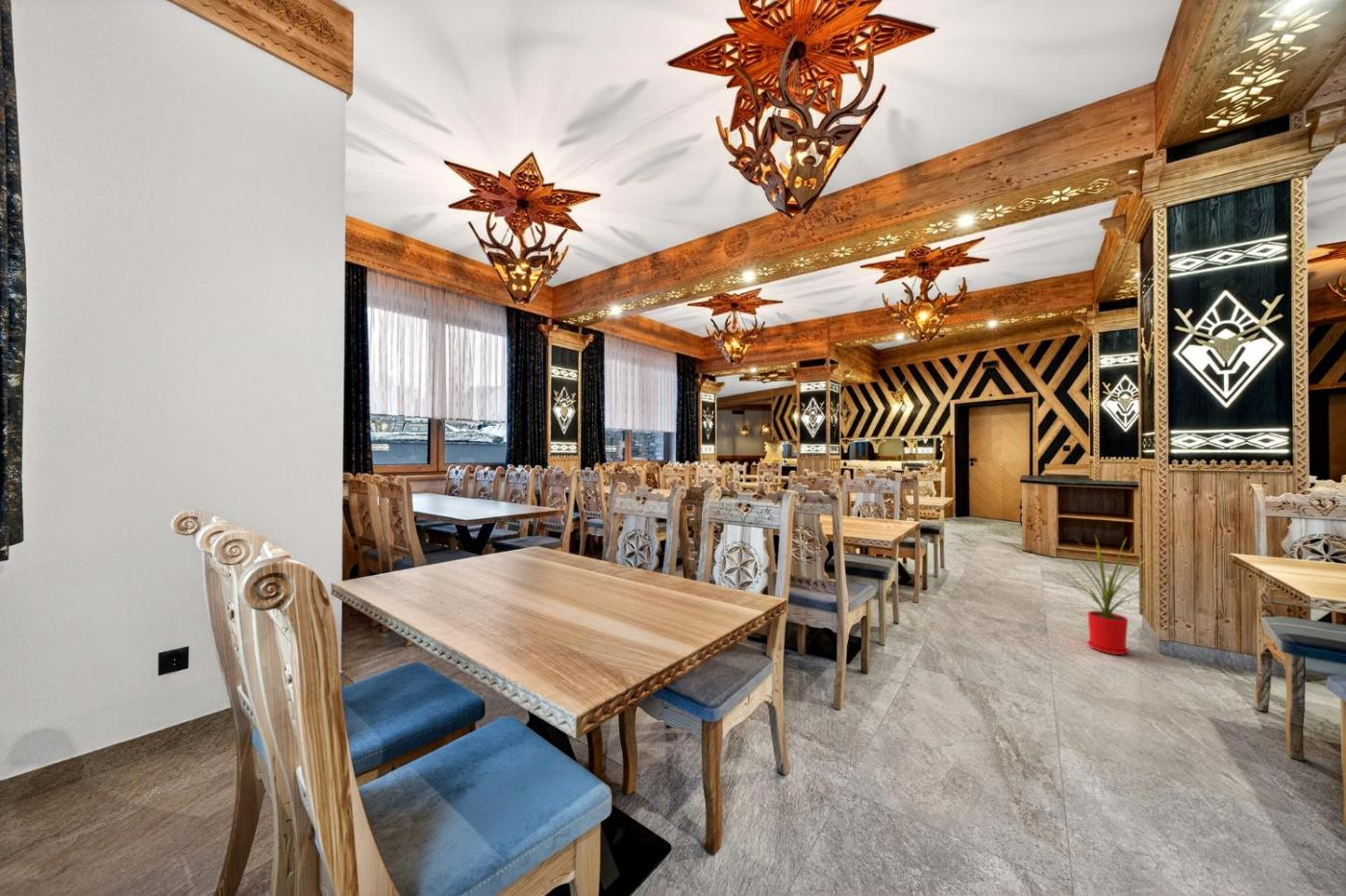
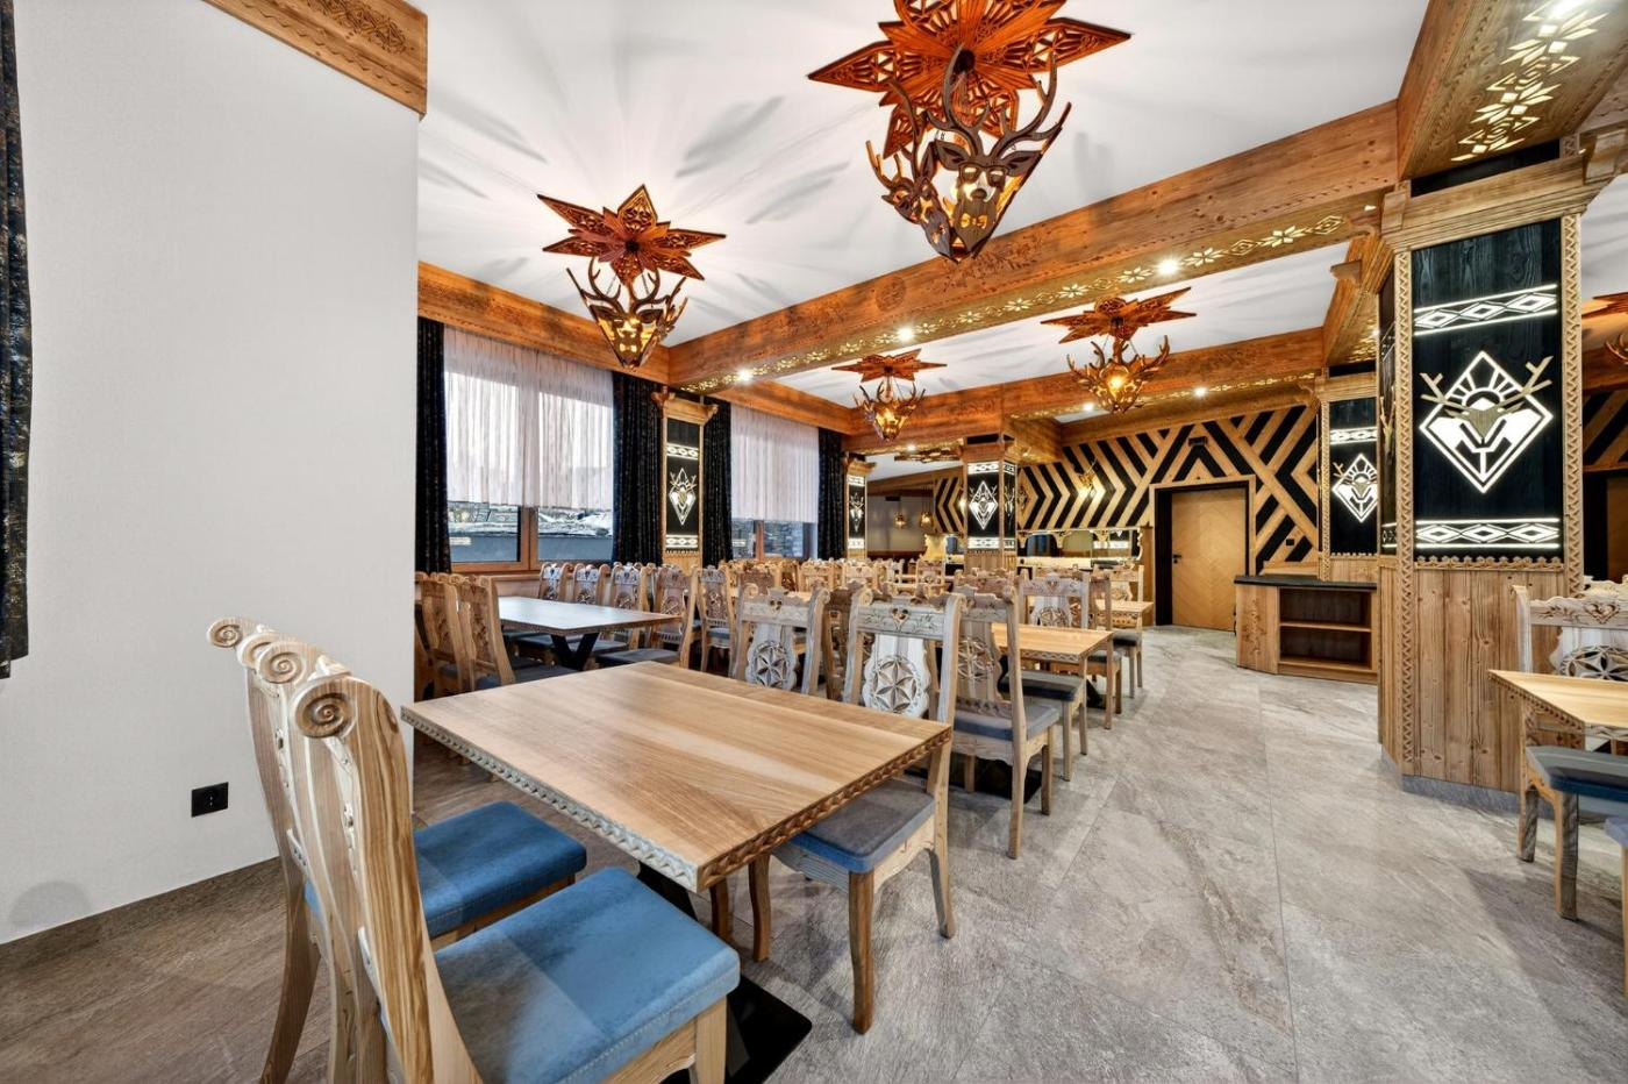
- house plant (1106, 594)
